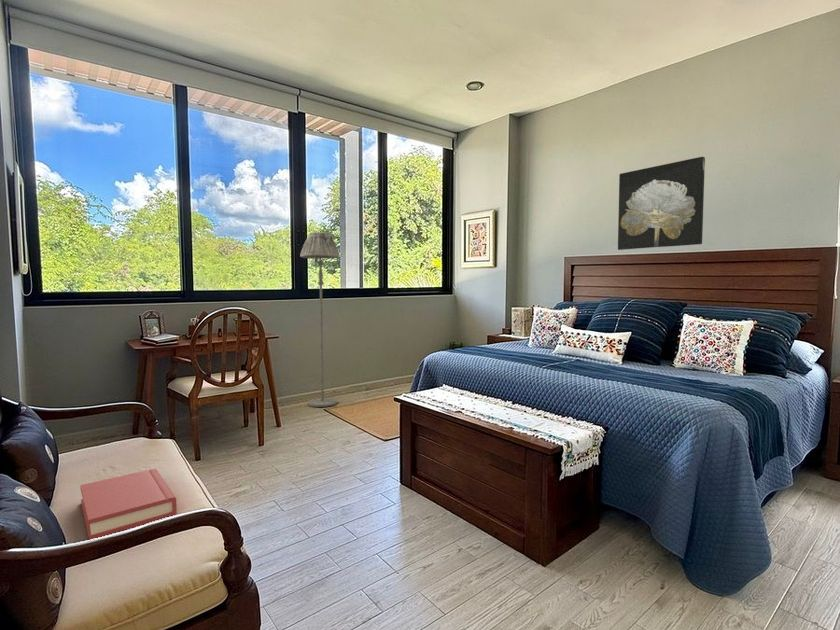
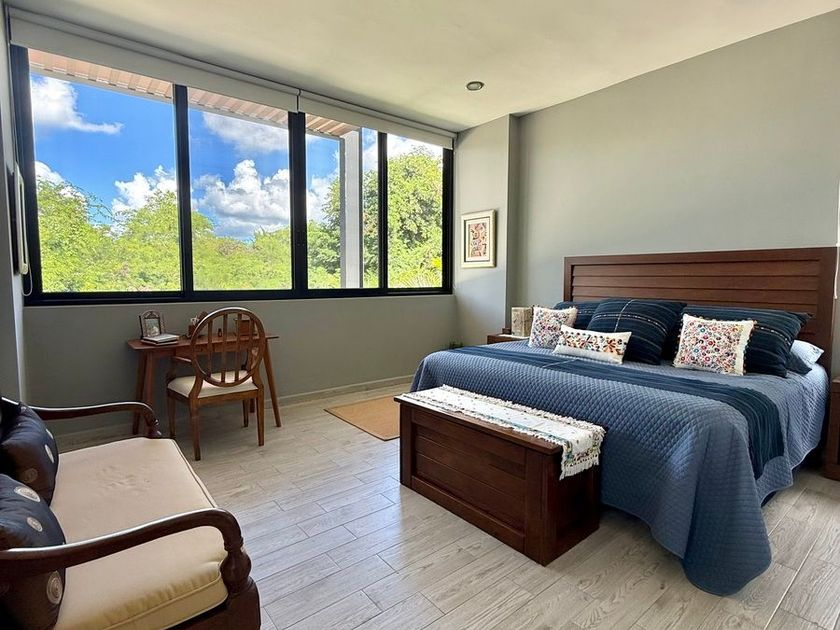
- floor lamp (321, 319)
- wall art (658, 206)
- hardback book (127, 499)
